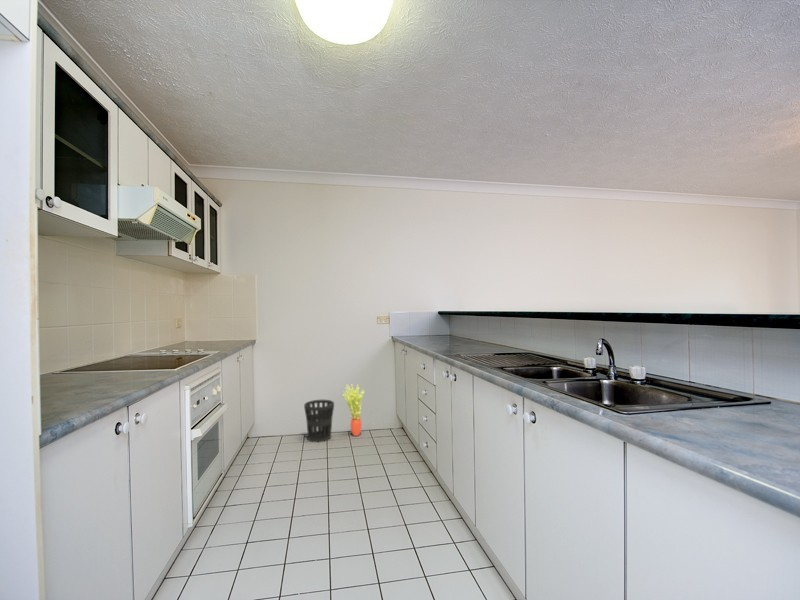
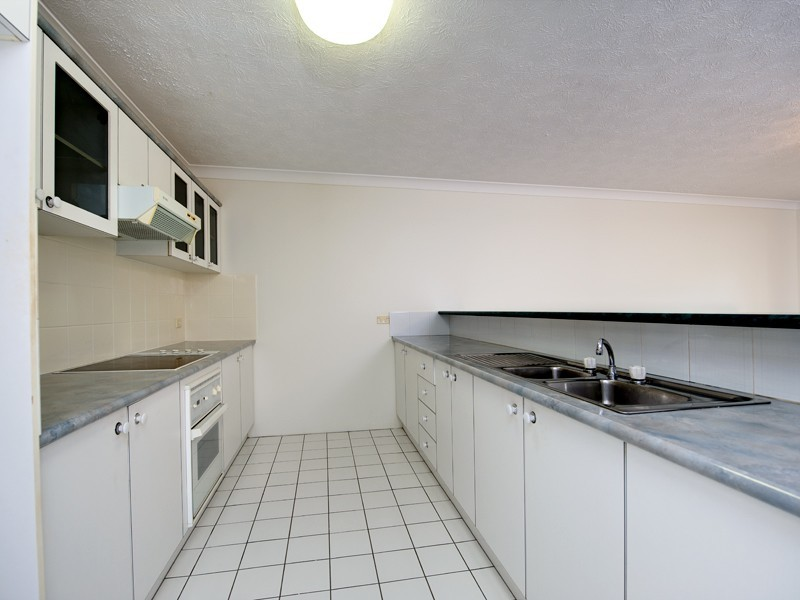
- potted plant (353, 410)
- wastebasket (319, 420)
